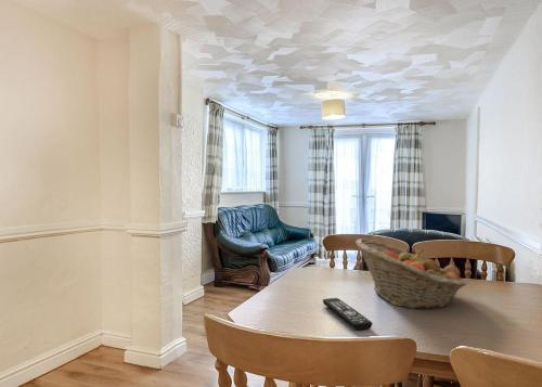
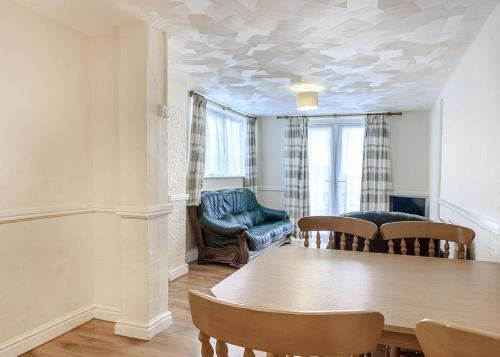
- fruit basket (405, 269)
- remote control (345, 312)
